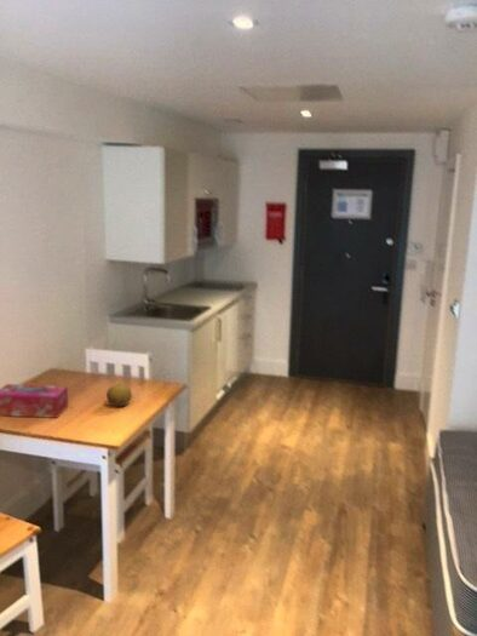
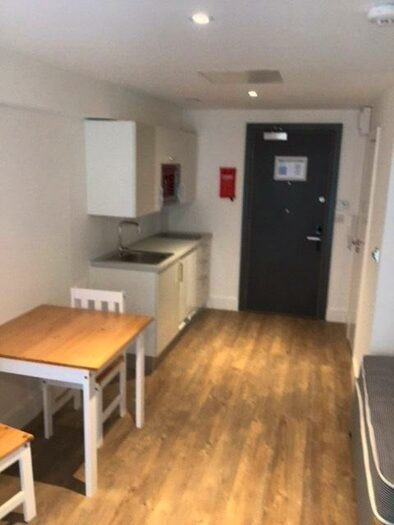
- tissue box (31, 400)
- fruit (119, 394)
